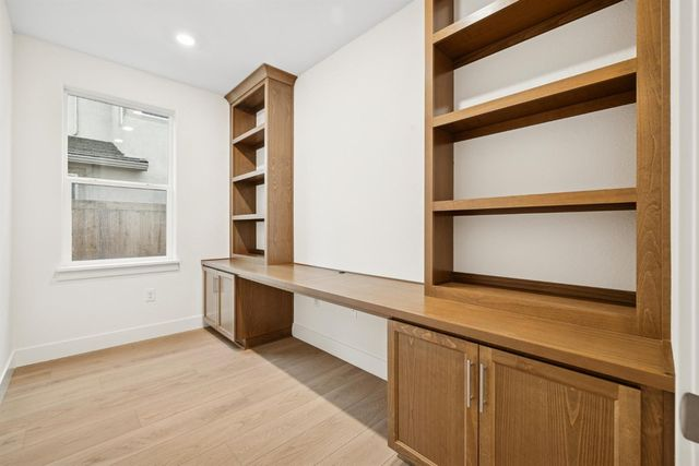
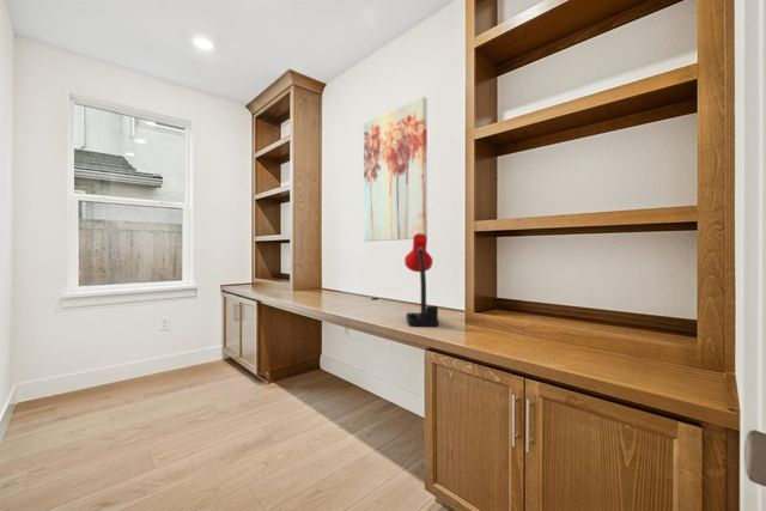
+ desk lamp (420, 275)
+ wall art (393, 175)
